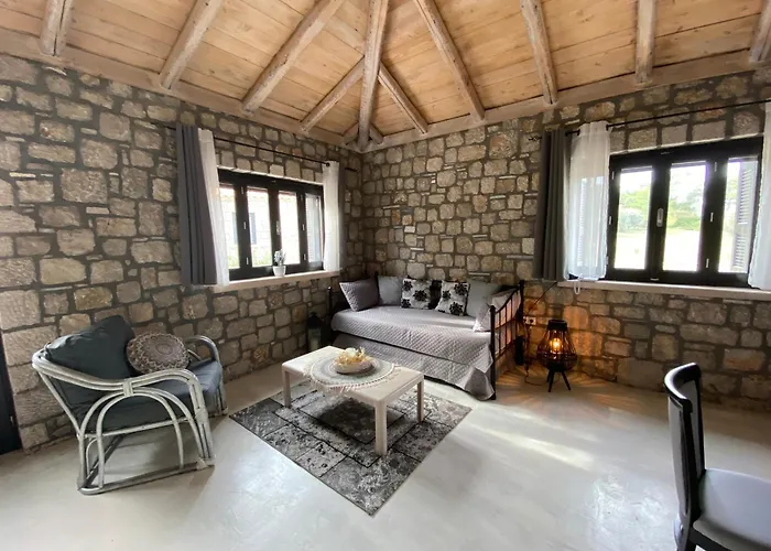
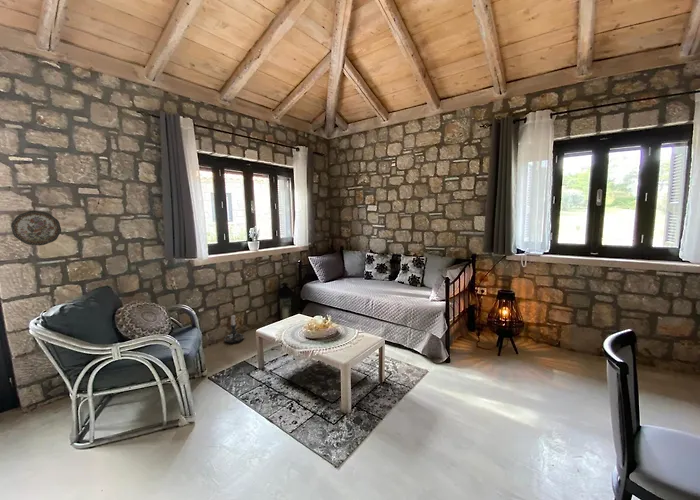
+ candle holder (233, 327)
+ decorative plate (37, 228)
